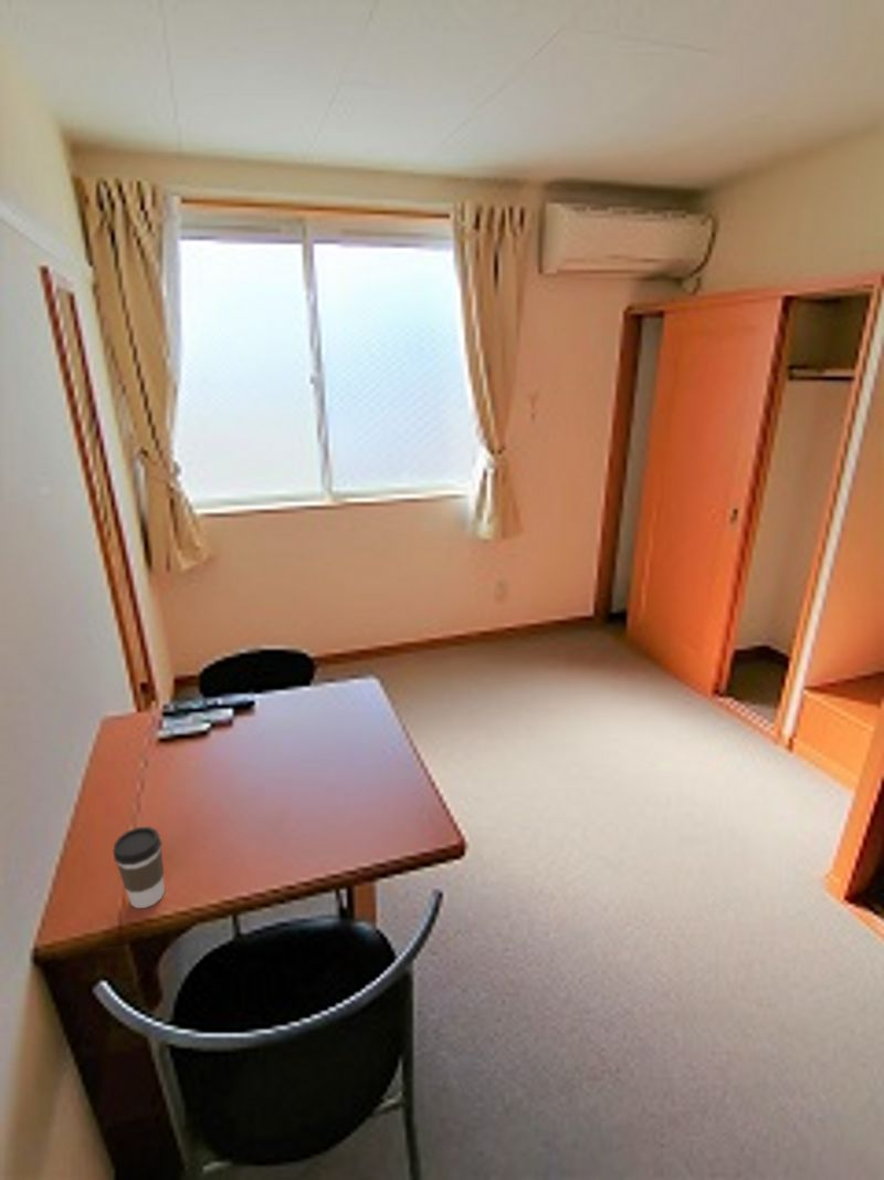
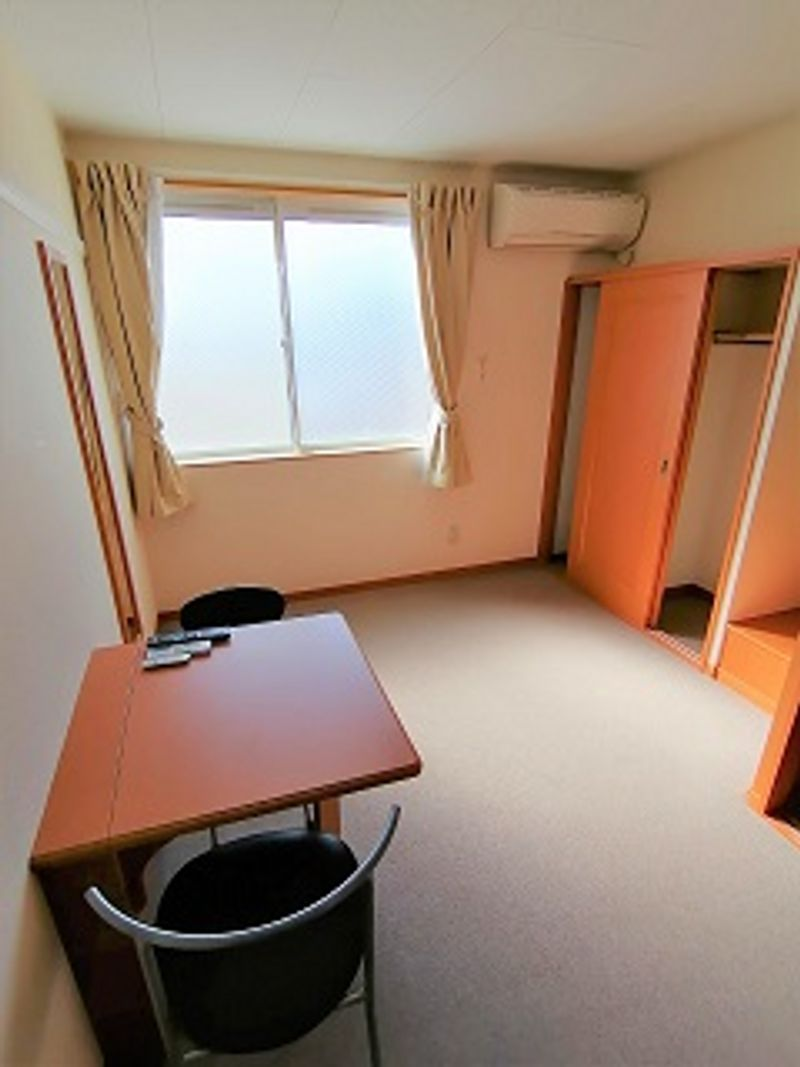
- coffee cup (141, 868)
